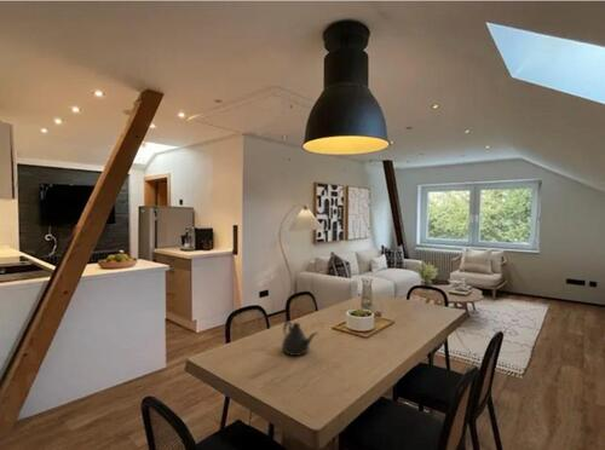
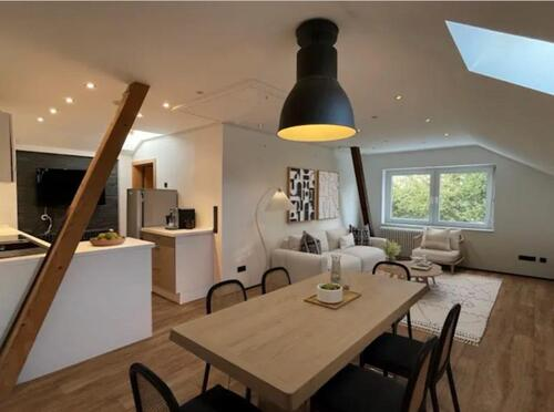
- teapot (299, 338)
